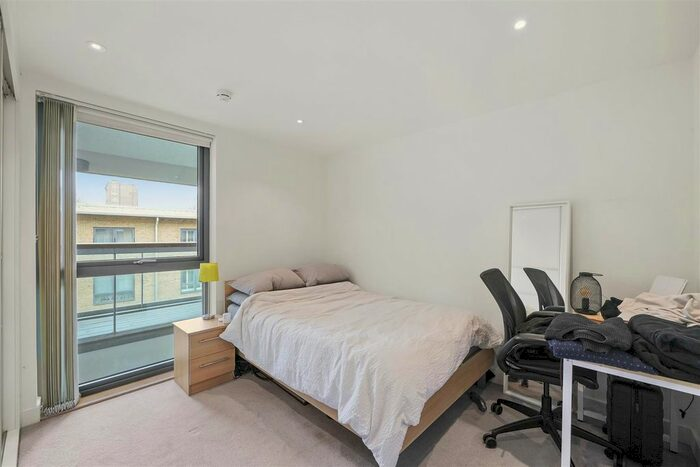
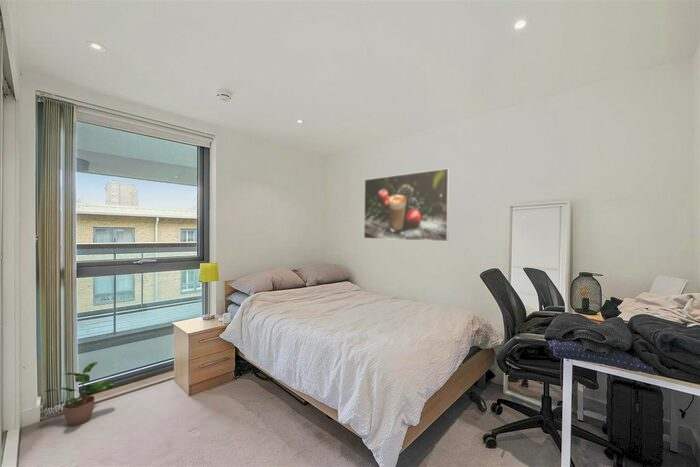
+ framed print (402, 207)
+ potted plant (80, 392)
